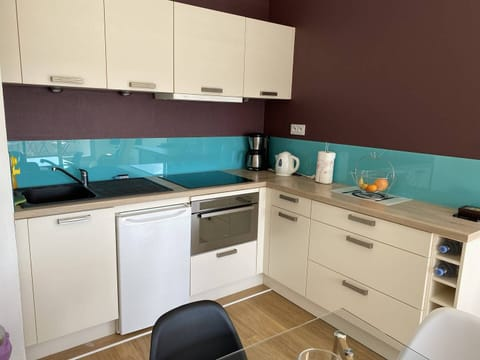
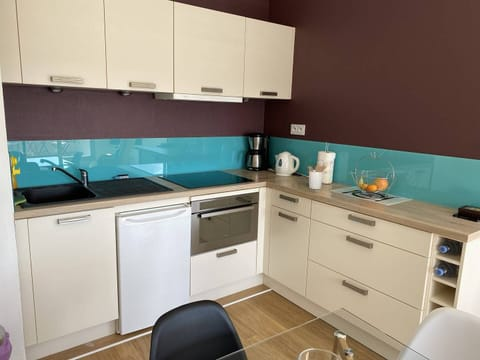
+ utensil holder (317, 176)
